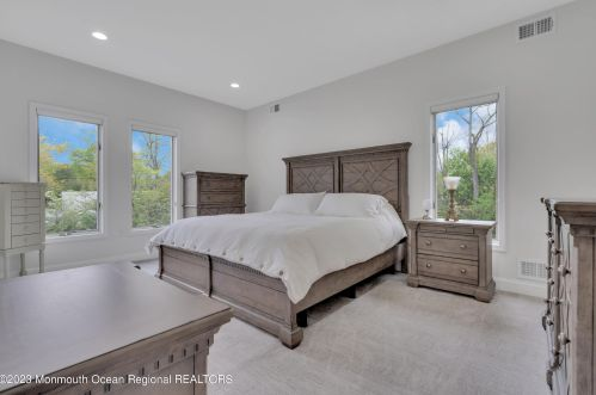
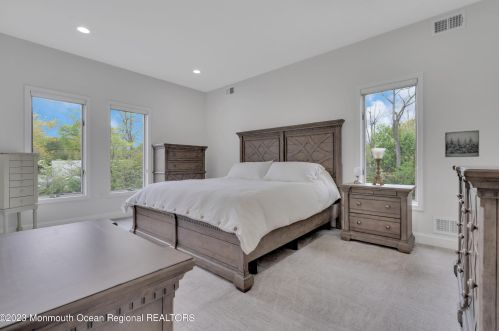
+ wall art (461, 144)
